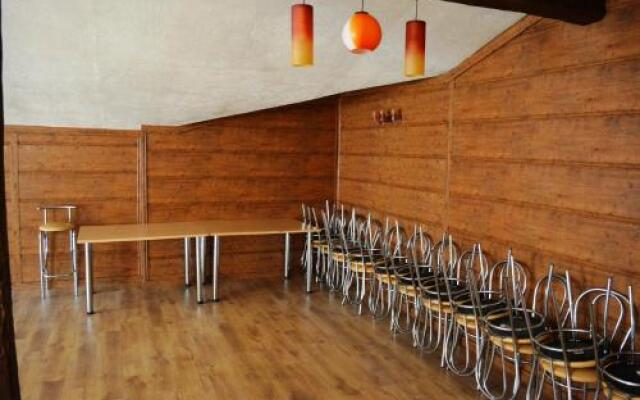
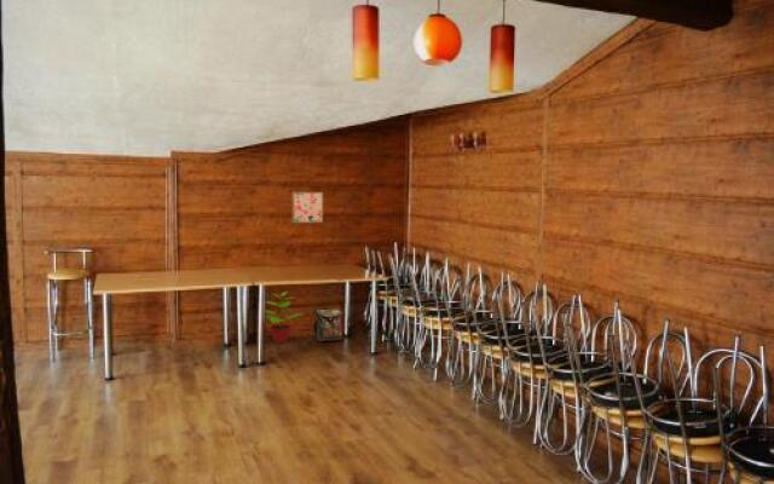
+ backpack (327, 323)
+ potted plant (279, 315)
+ wall art (307, 207)
